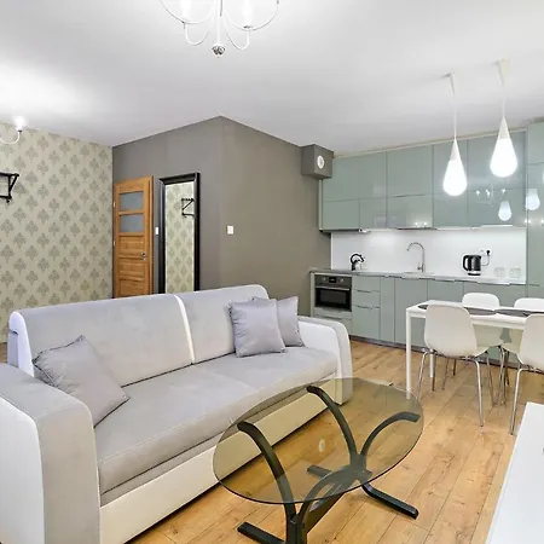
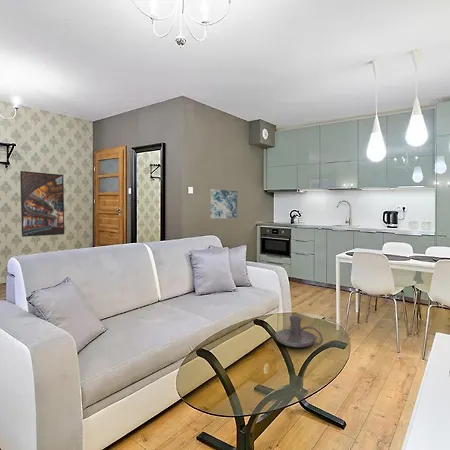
+ candle holder (299, 331)
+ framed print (43, 204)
+ wall art (224, 204)
